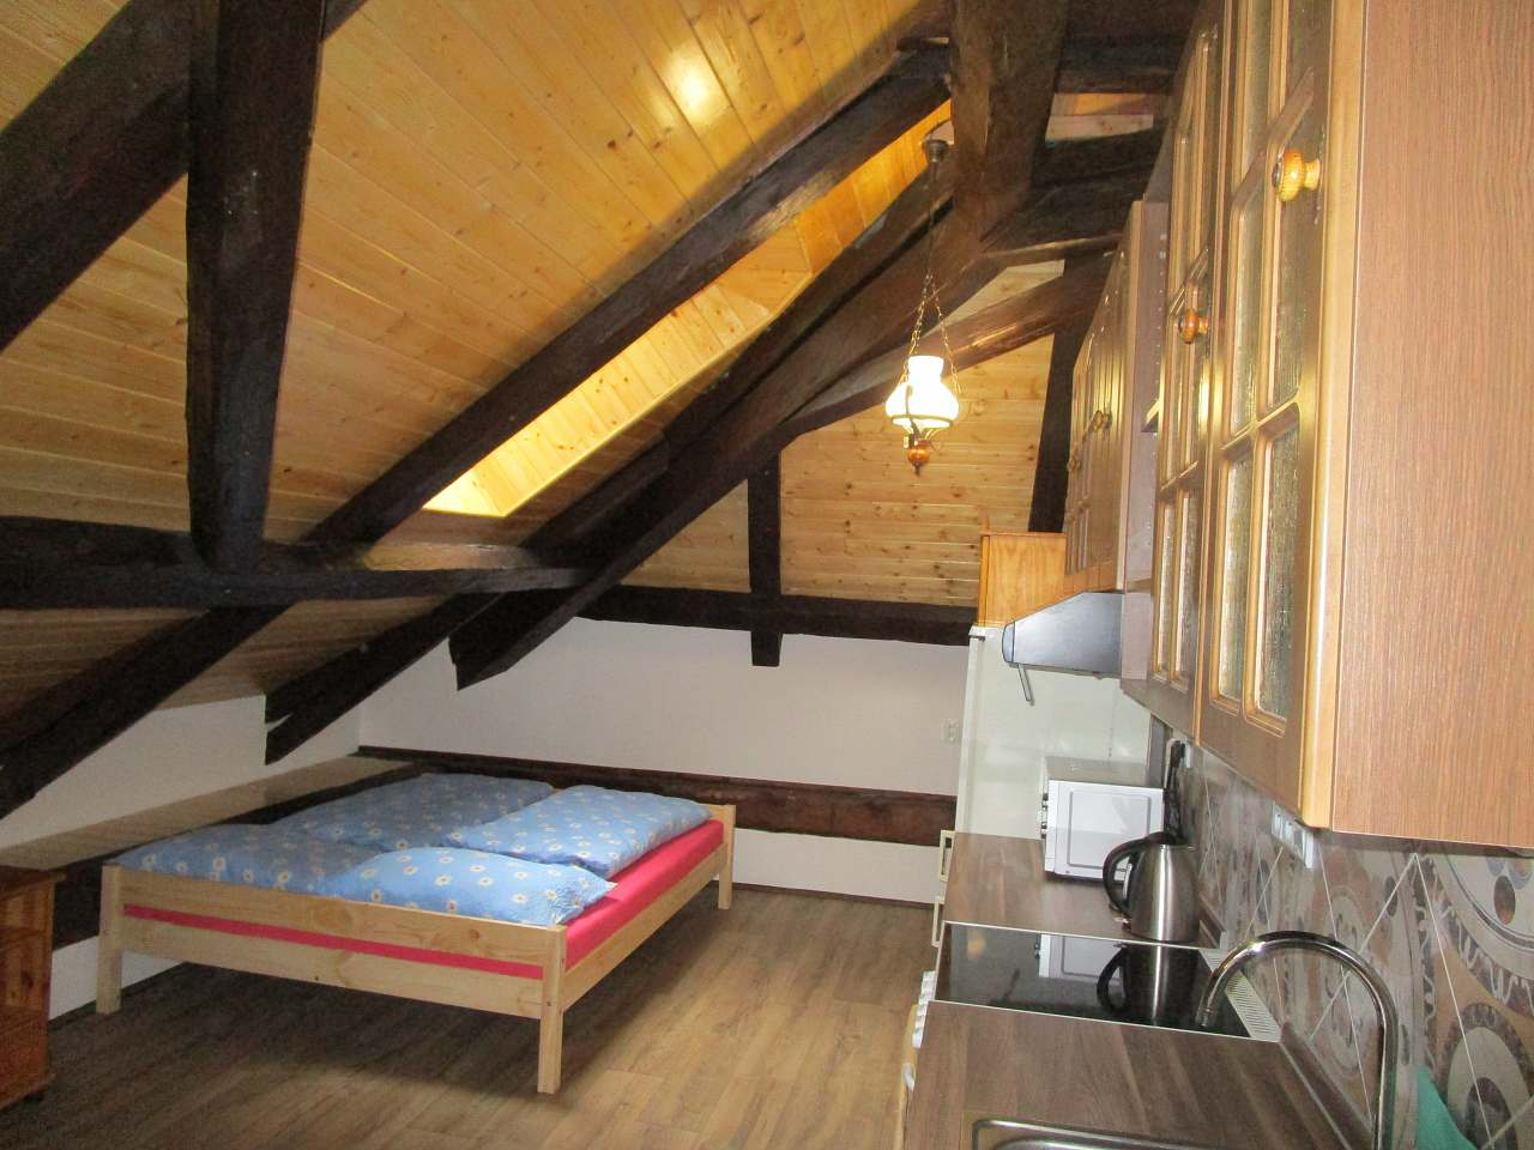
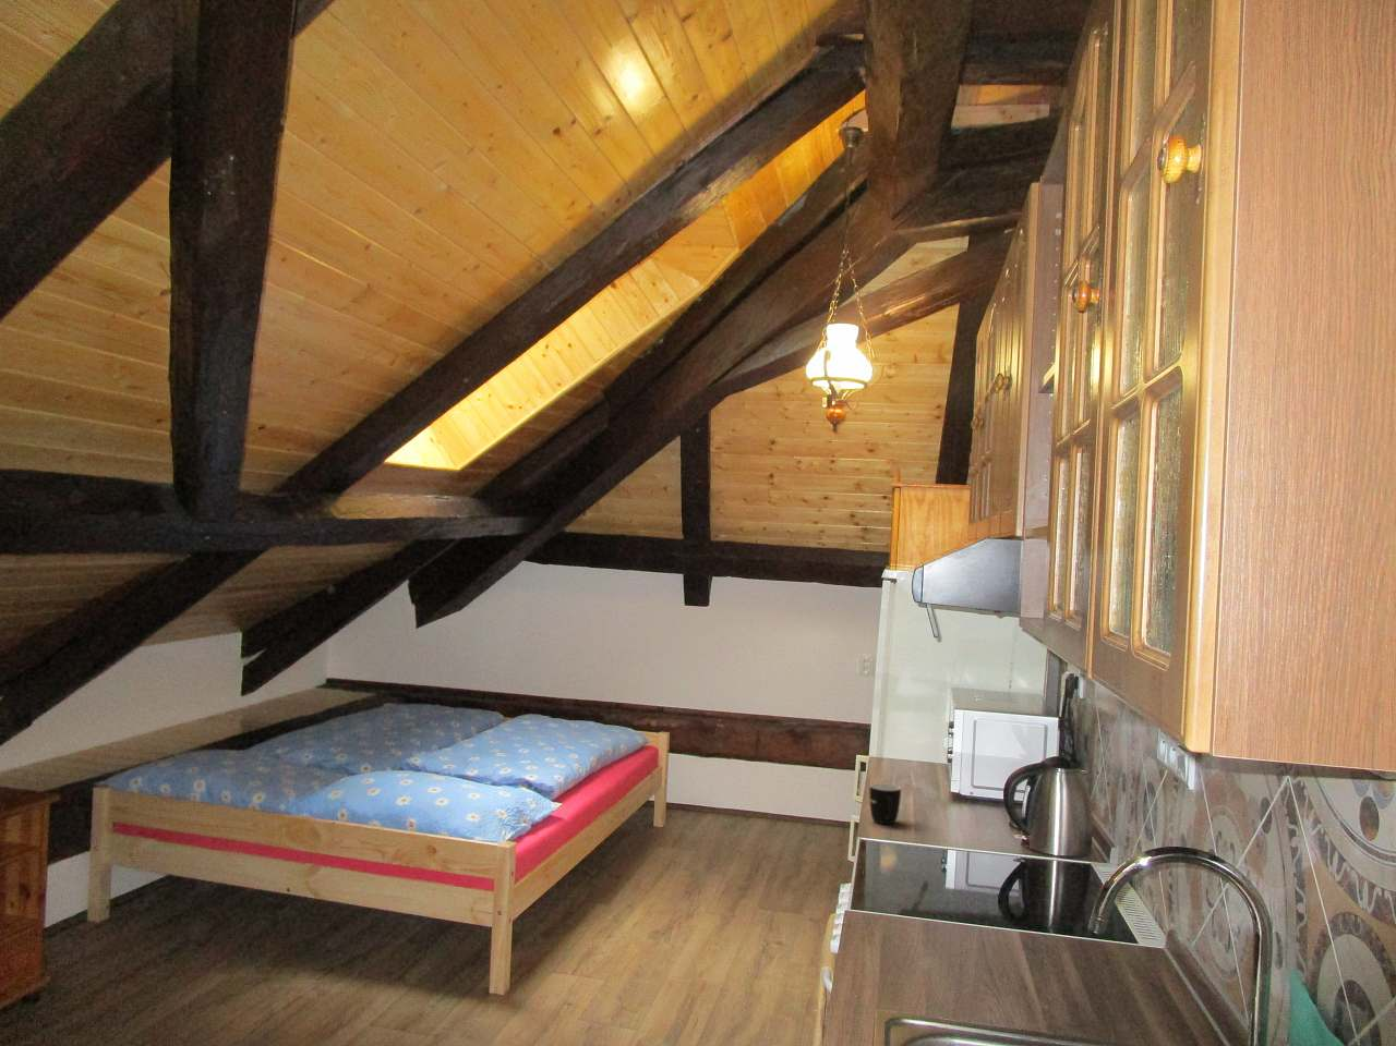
+ mug (886, 805)
